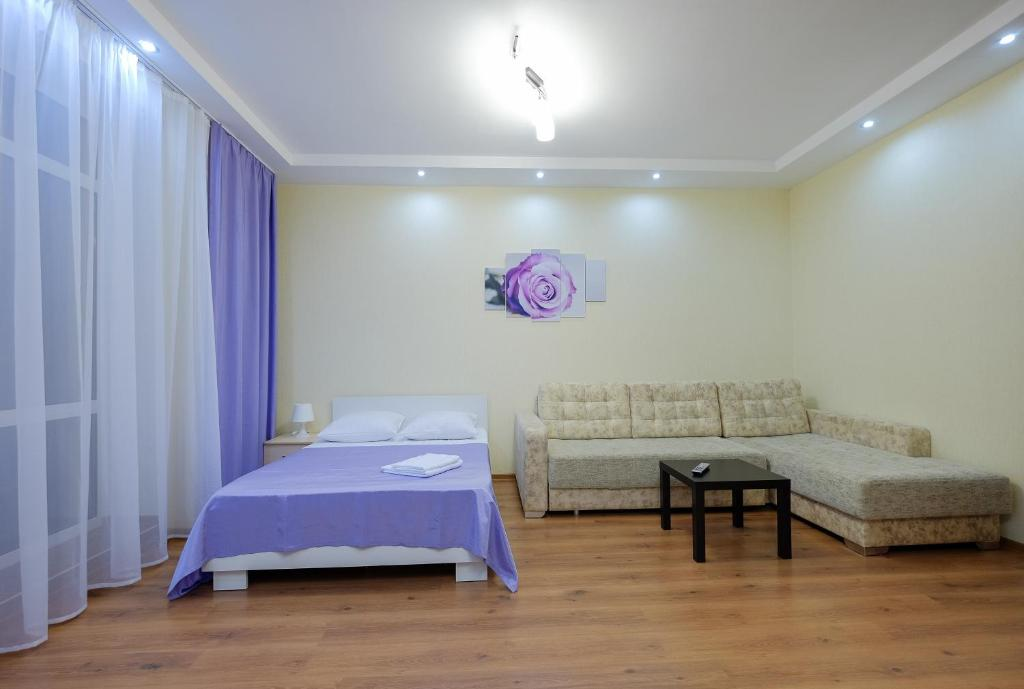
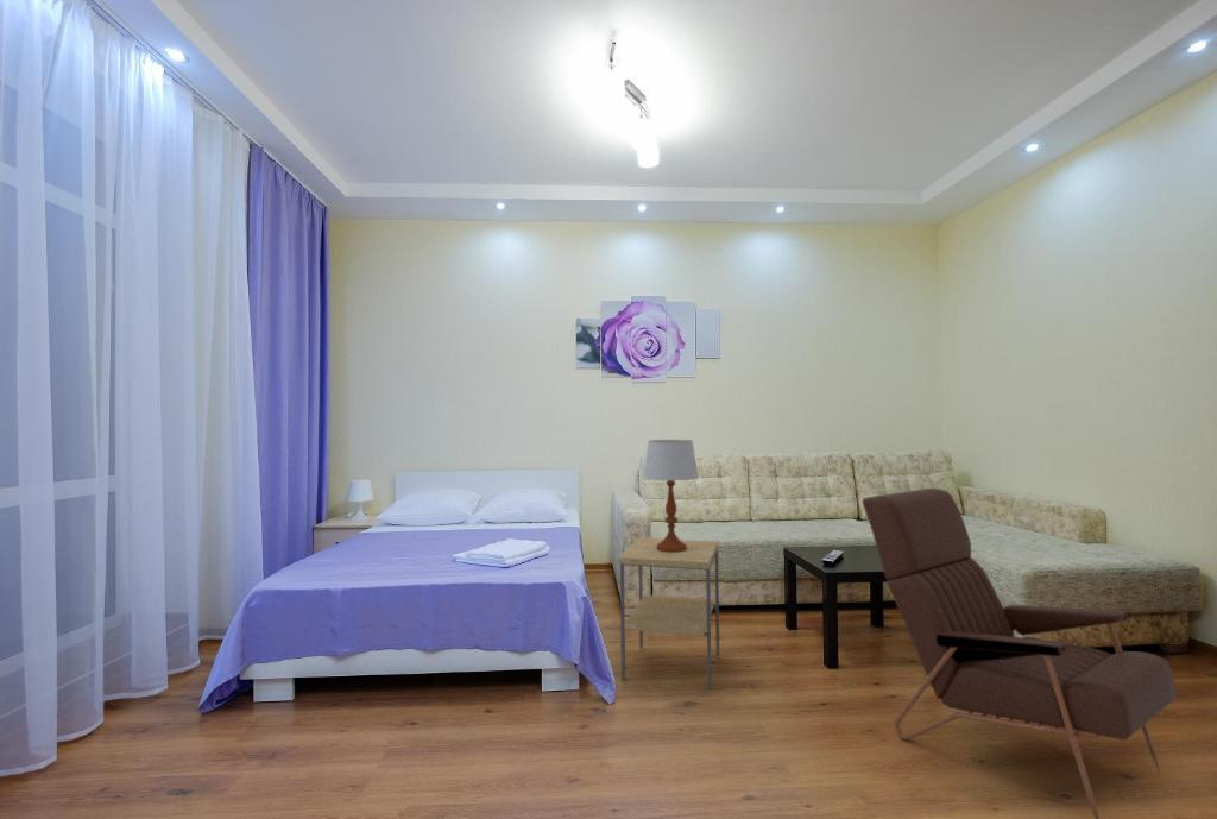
+ armchair (1003, 624)
+ table lamp (670, 493)
+ side table (670, 609)
